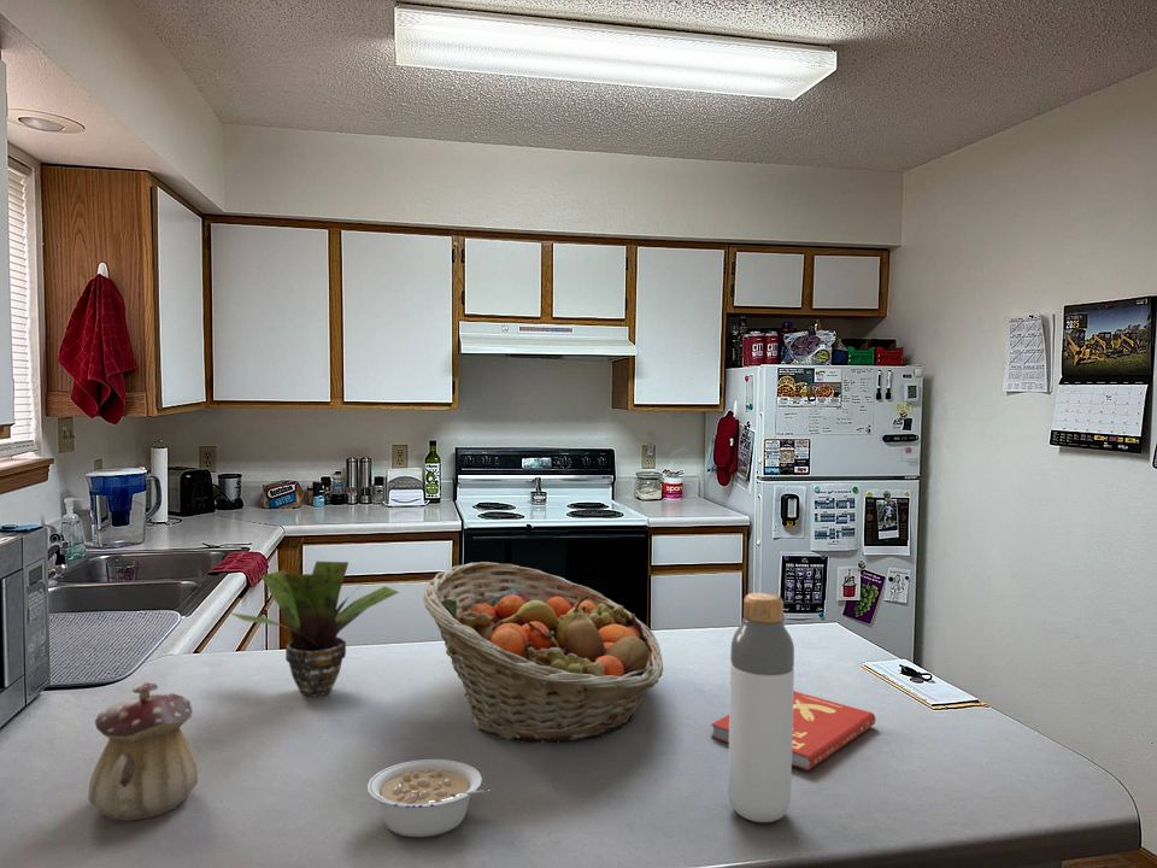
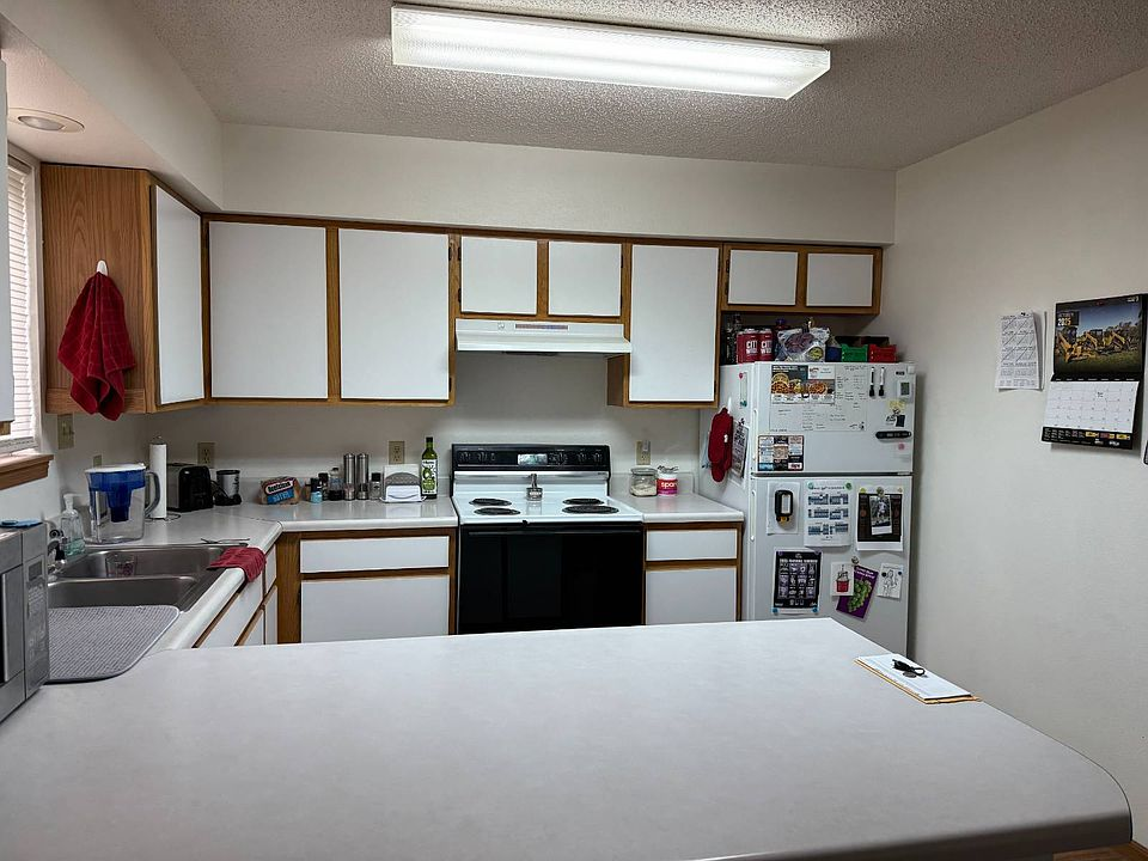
- potted plant (319, 626)
- bottle (760, 704)
- fruit basket (546, 640)
- teapot (142, 744)
- book (794, 725)
- legume (429, 796)
